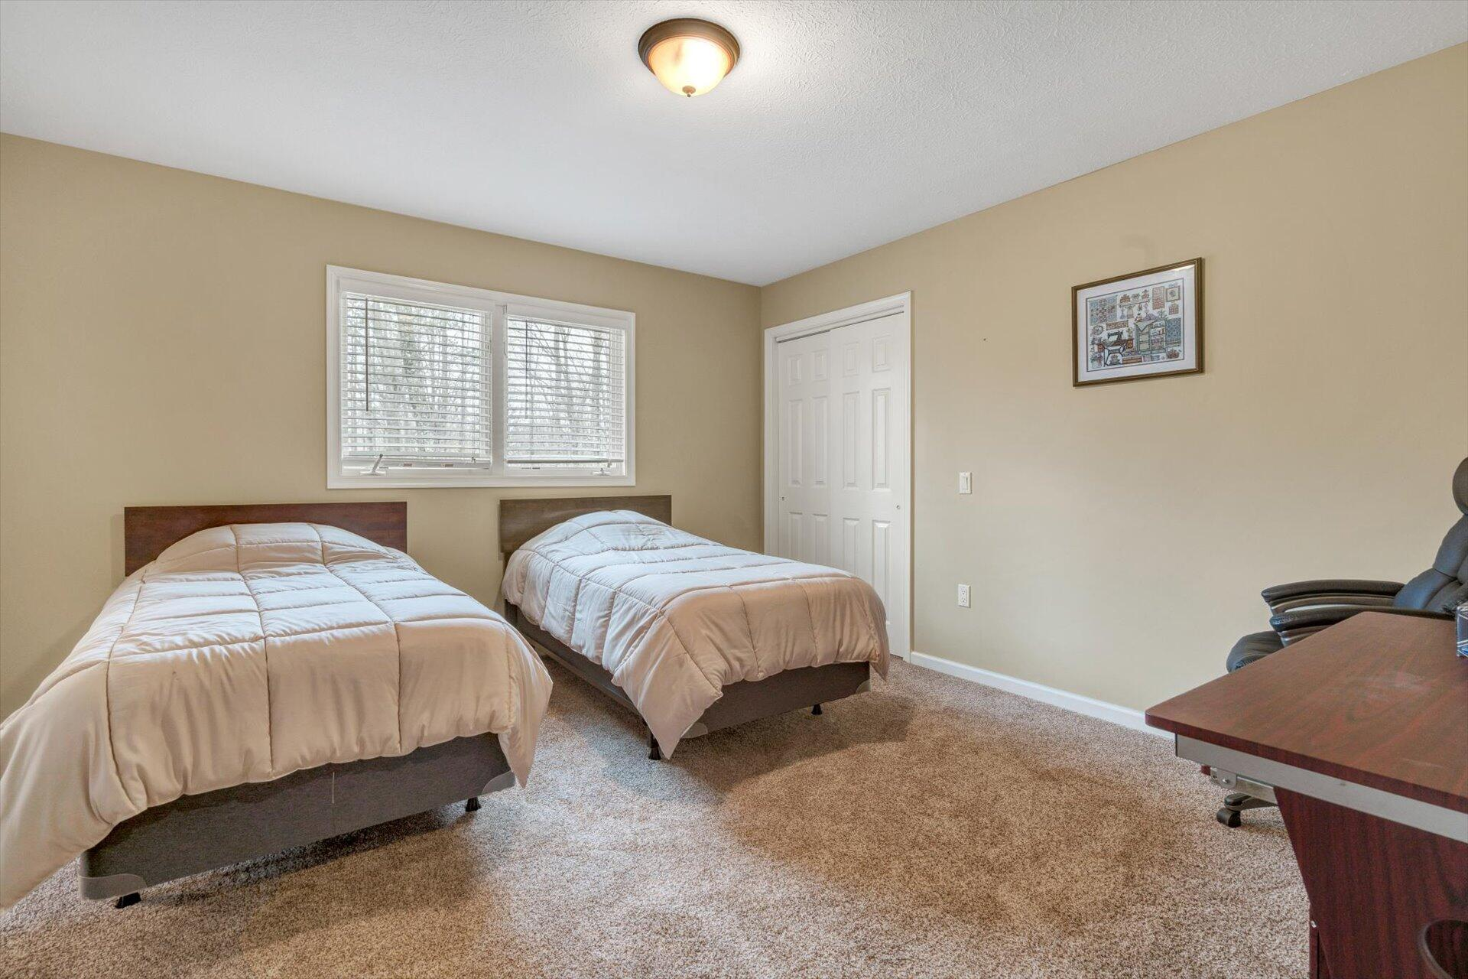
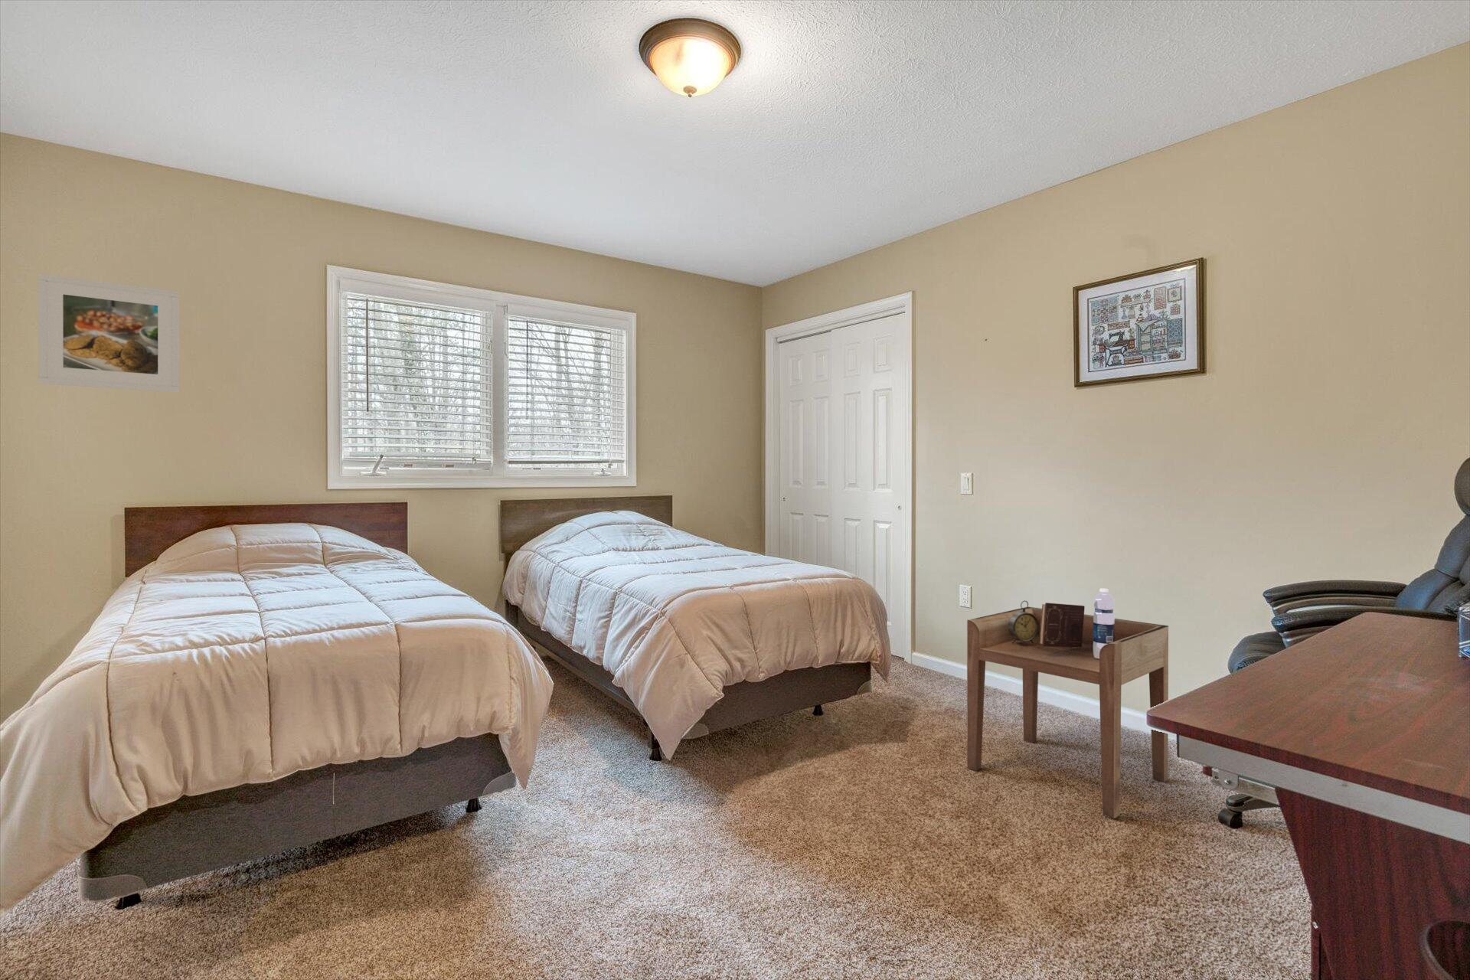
+ water bottle (1104, 622)
+ alarm clock (1020, 621)
+ side table (1071, 678)
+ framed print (112, 336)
+ book (1059, 627)
